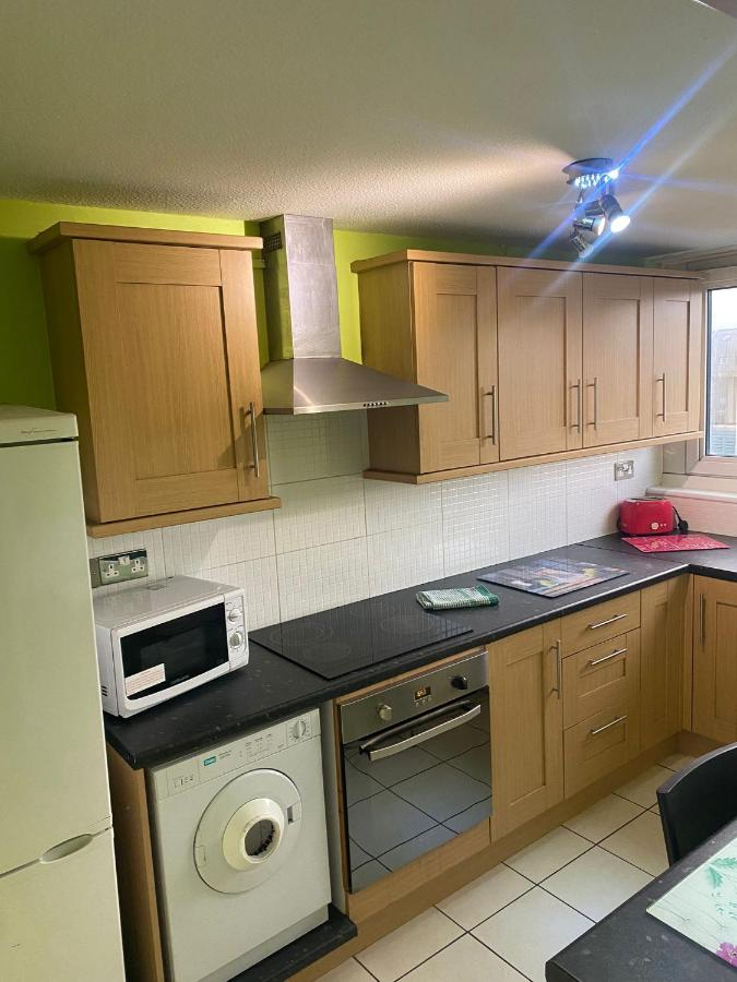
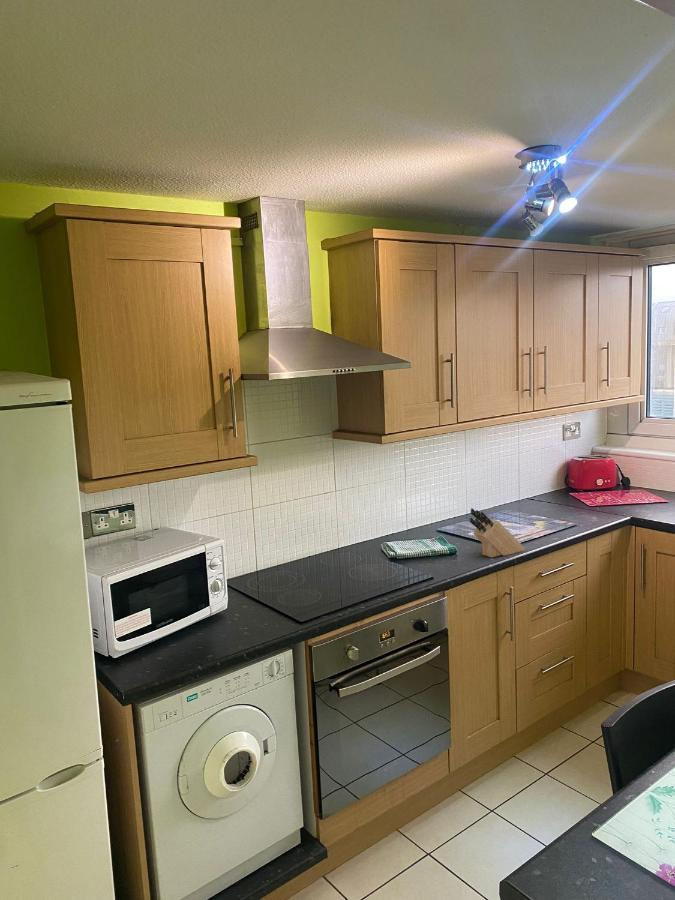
+ knife block (496, 529)
